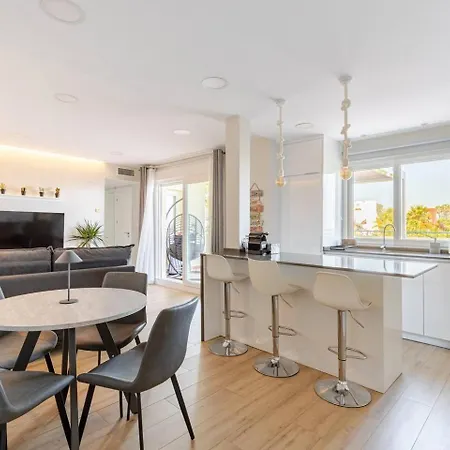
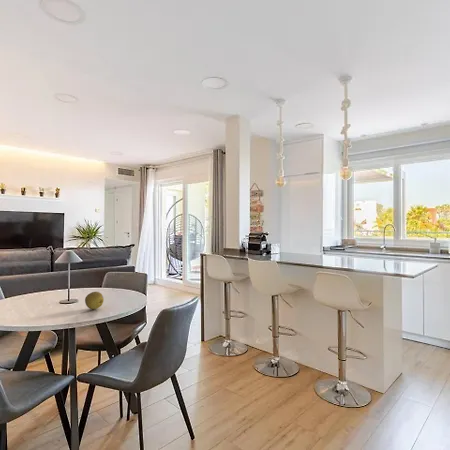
+ fruit (94, 300)
